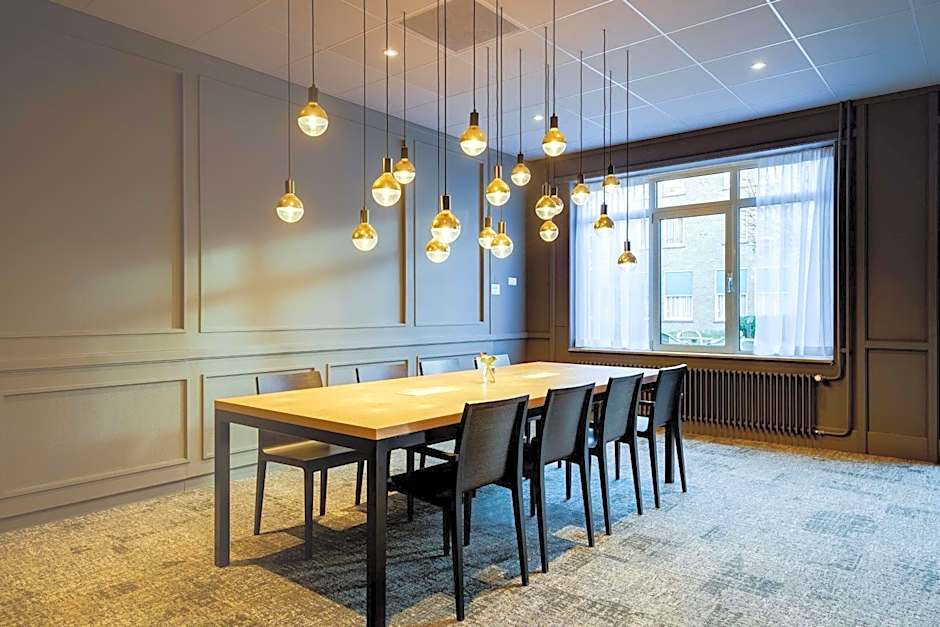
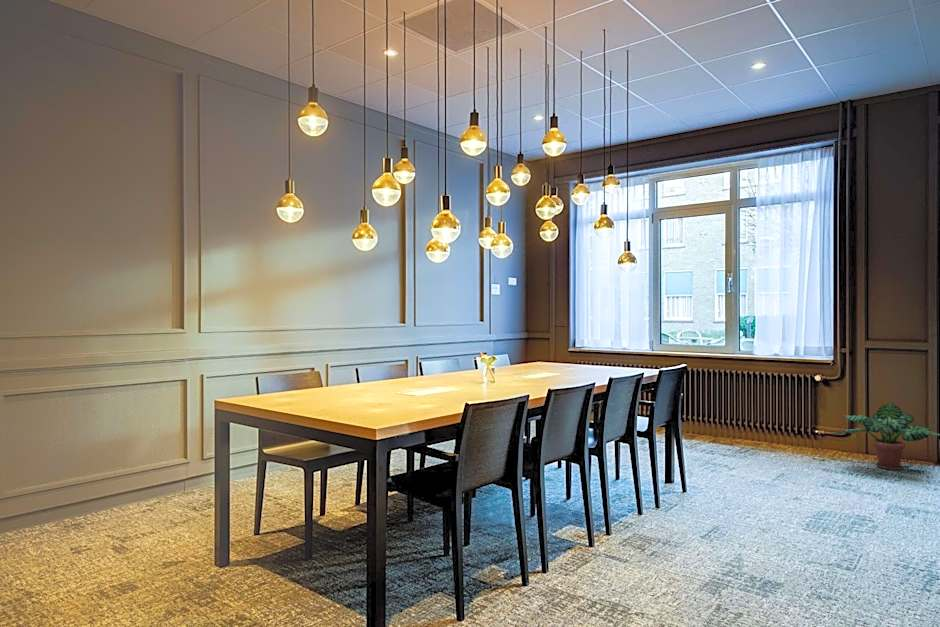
+ potted plant (888, 432)
